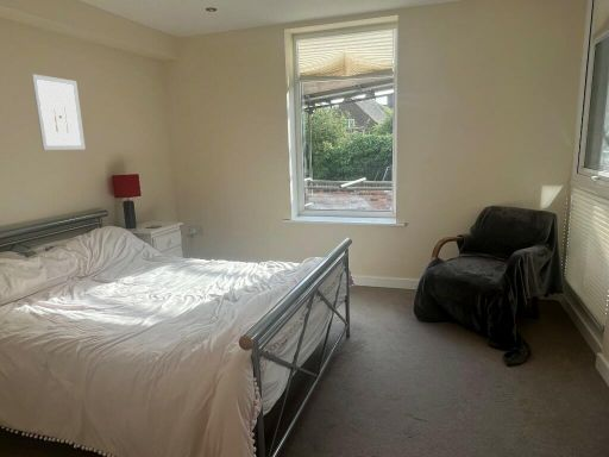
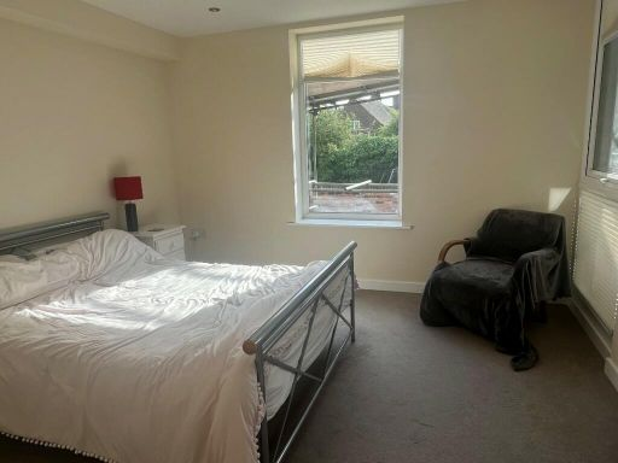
- wall art (59, 114)
